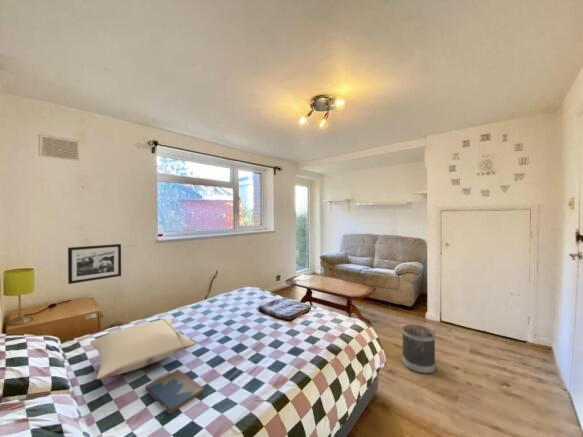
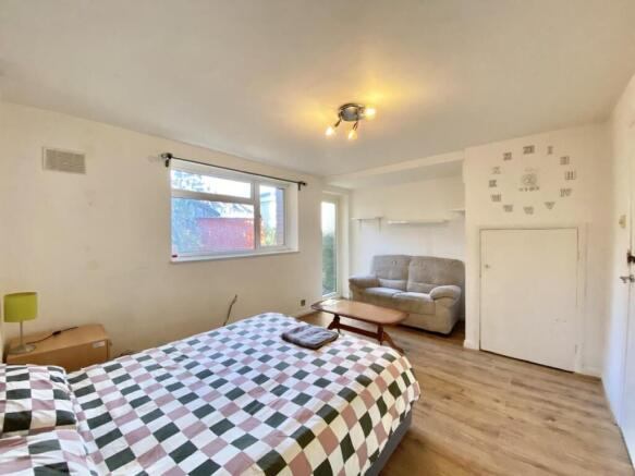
- picture frame (96, 262)
- pillow (142, 343)
- wastebasket (418, 347)
- hardcover book (174, 389)
